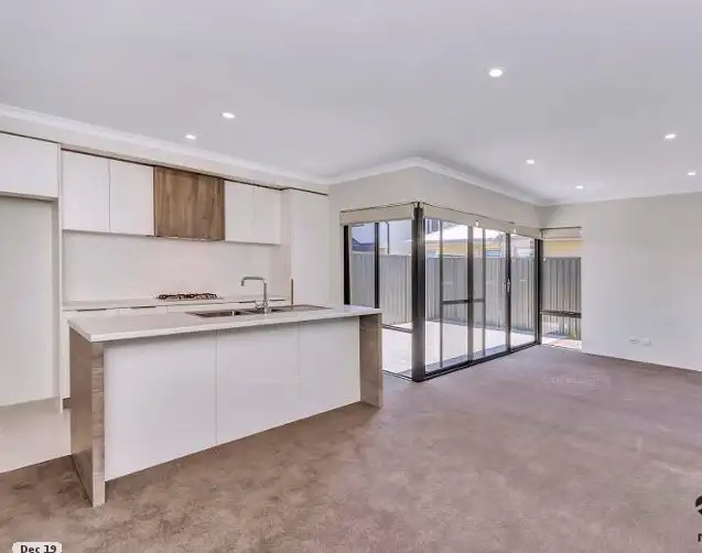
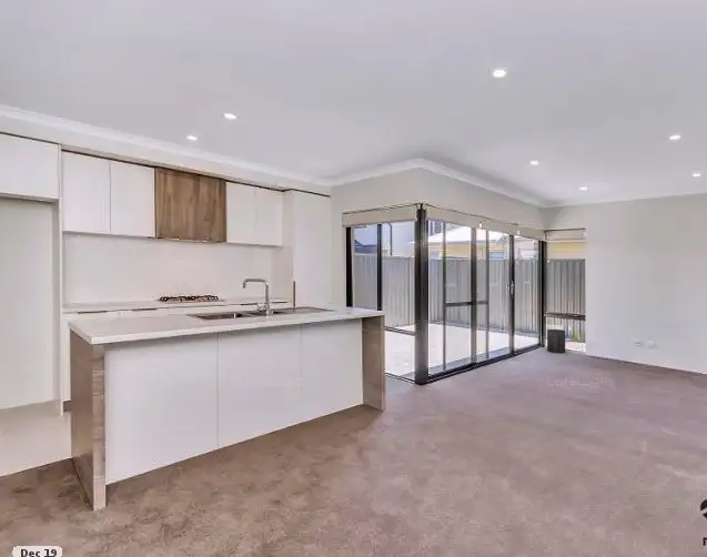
+ trash can (556, 341)
